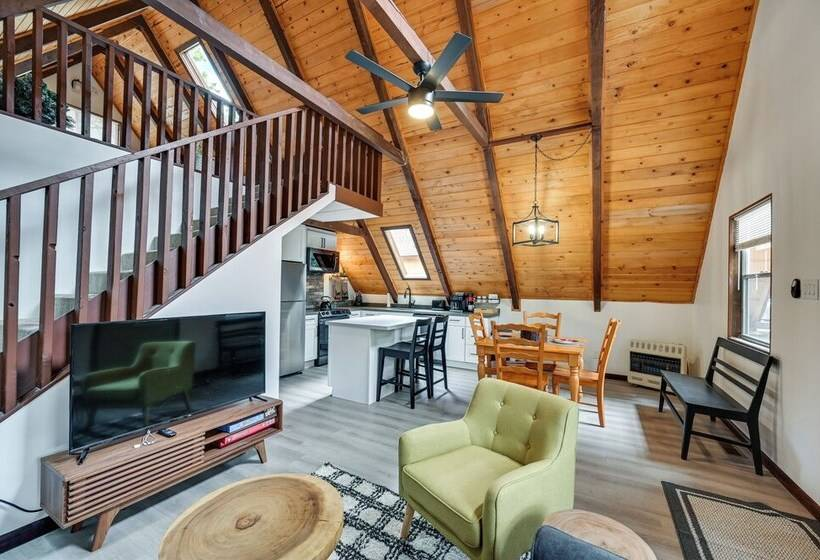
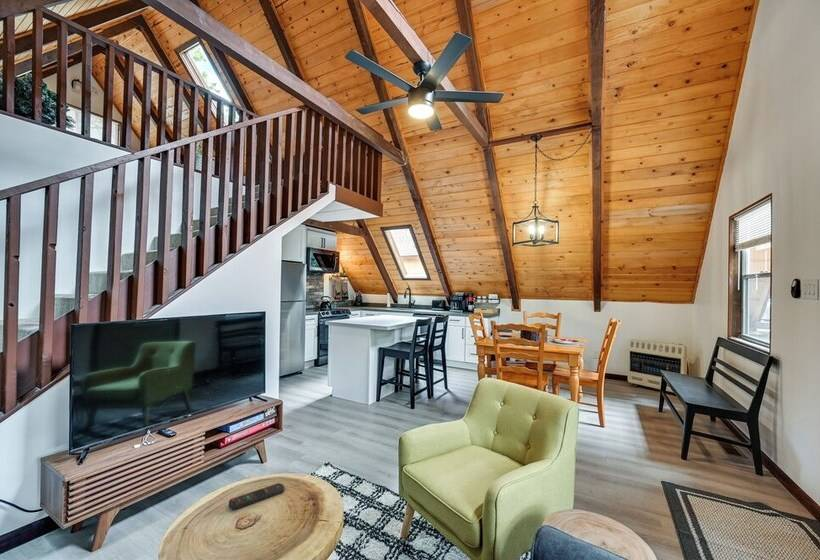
+ remote control (257, 495)
